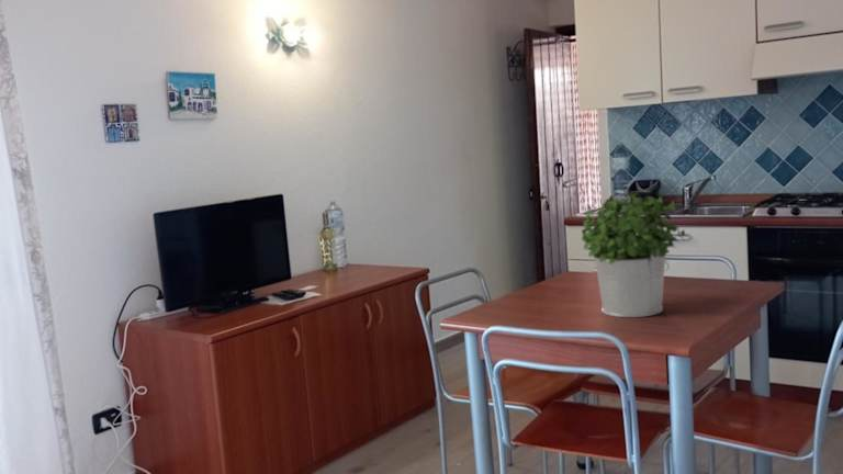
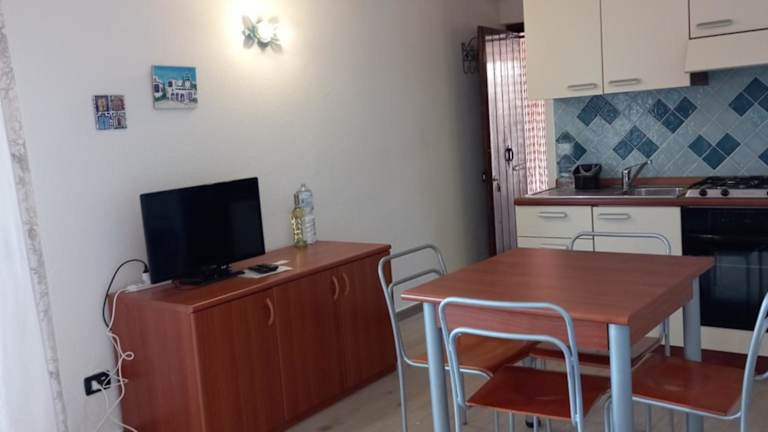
- potted plant (630, 250)
